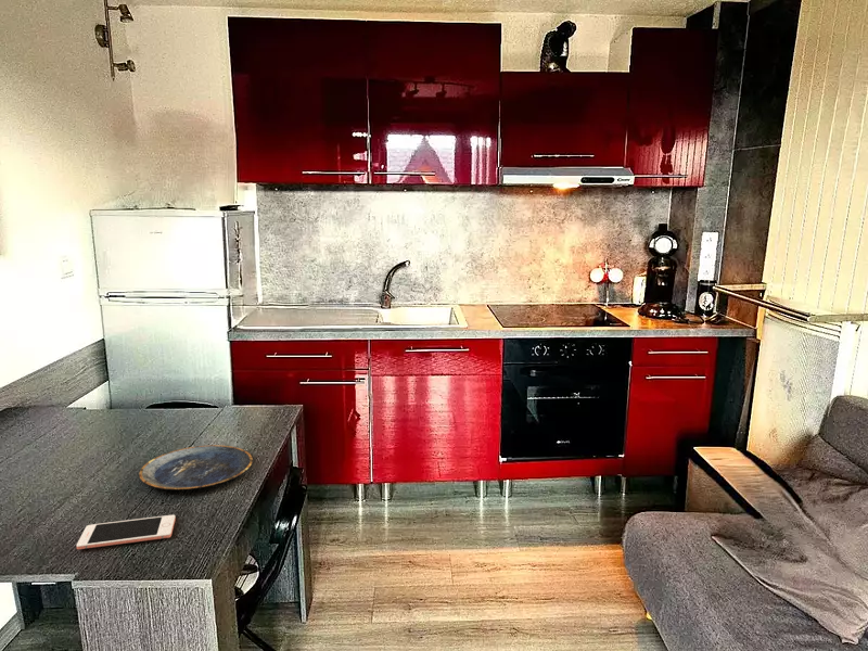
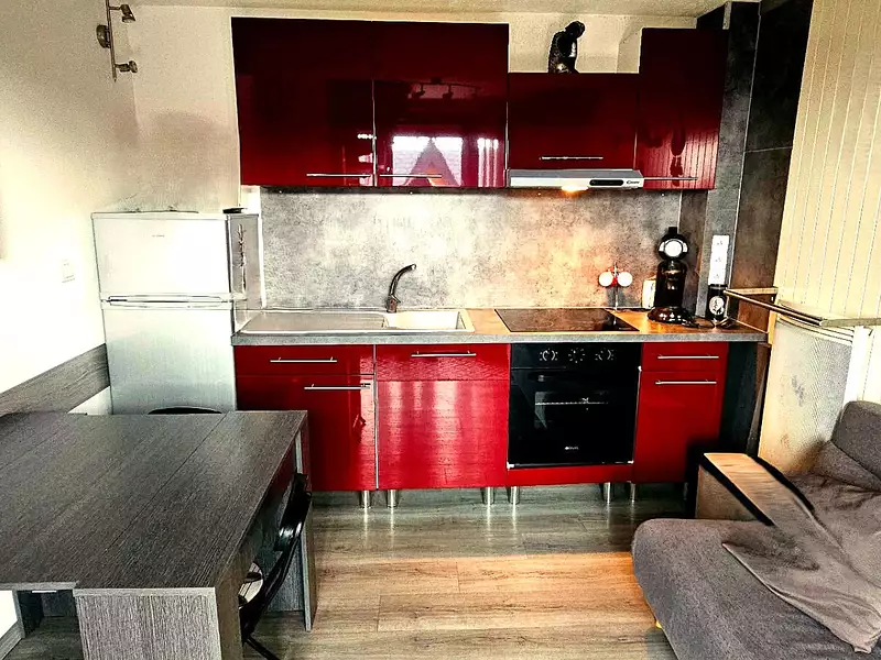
- cell phone (128, 531)
- plate (197, 467)
